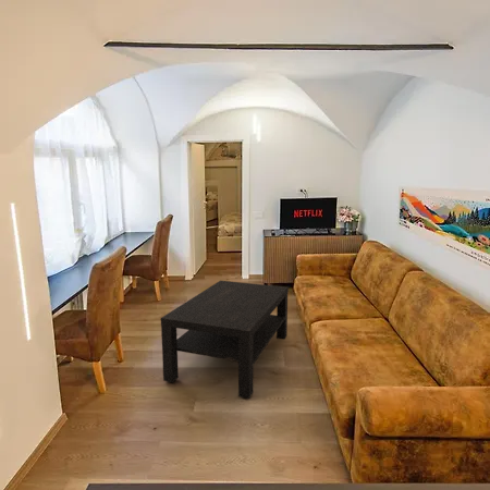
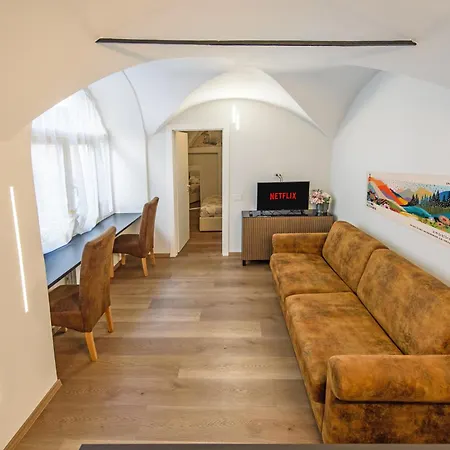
- coffee table (232, 329)
